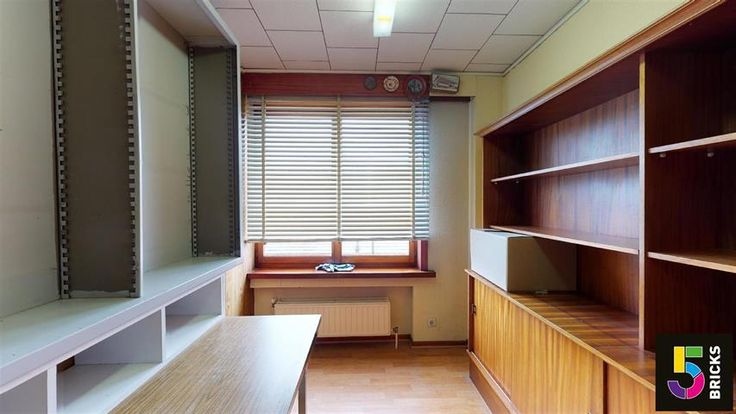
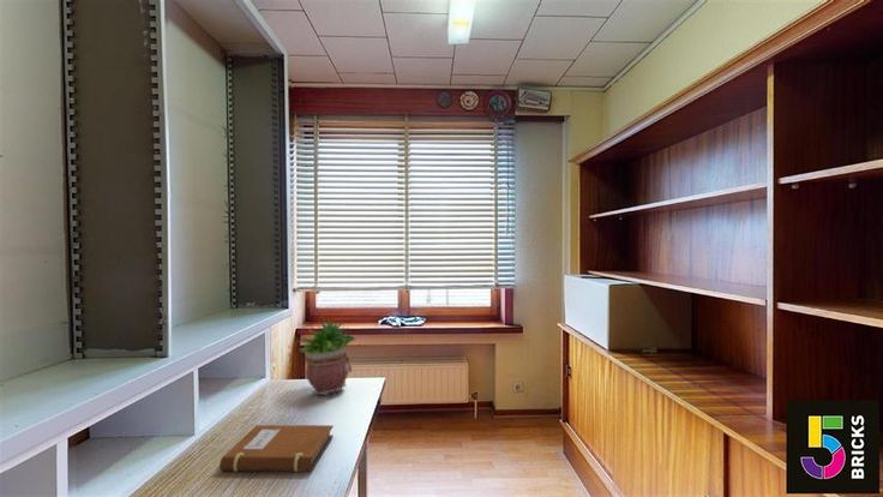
+ notebook (278, 447)
+ potted plant (325, 354)
